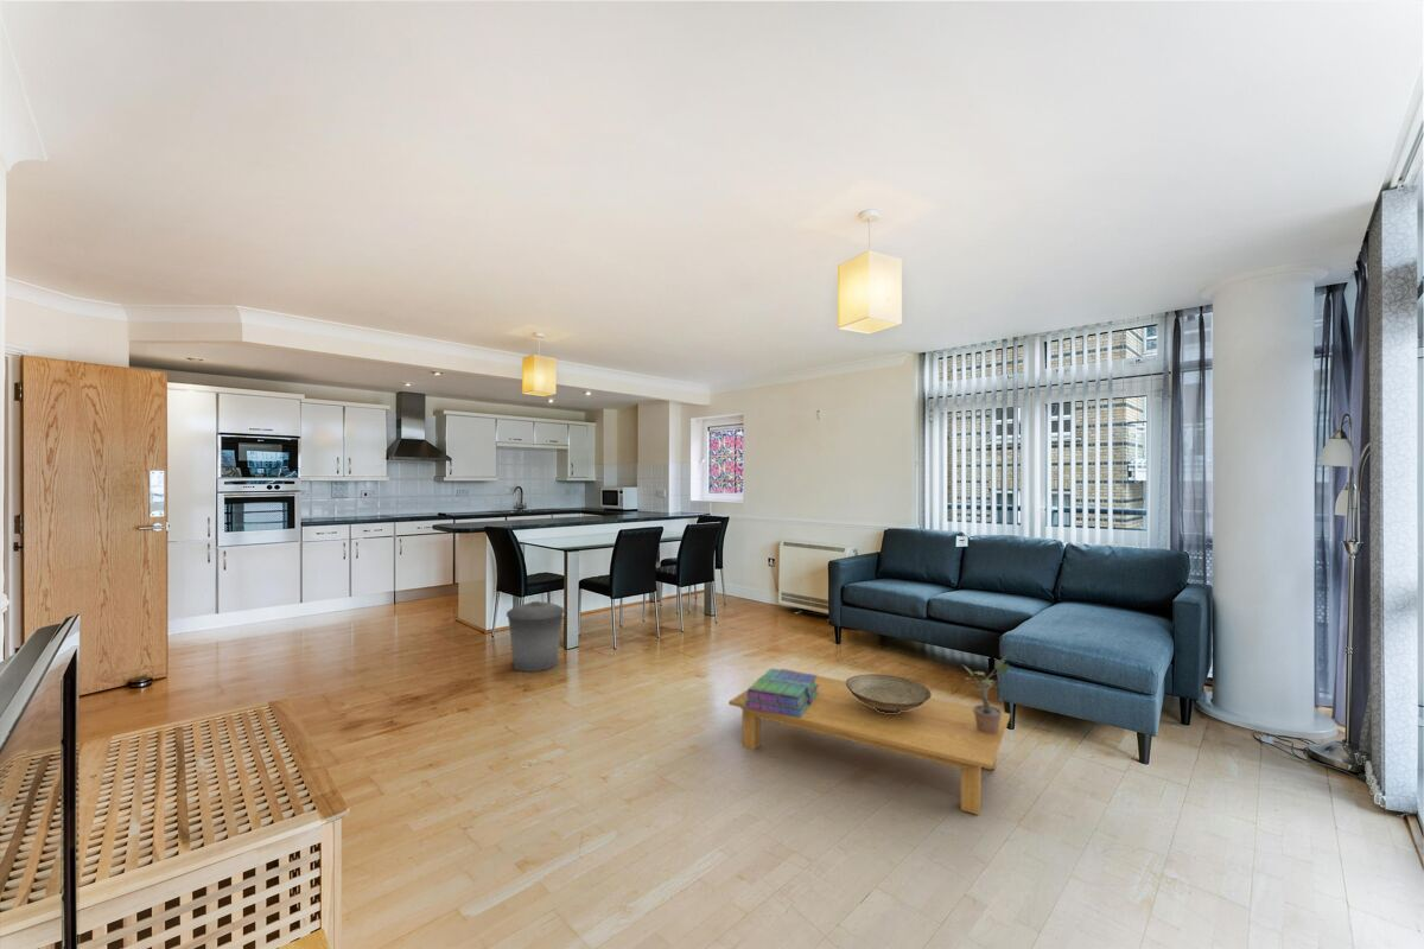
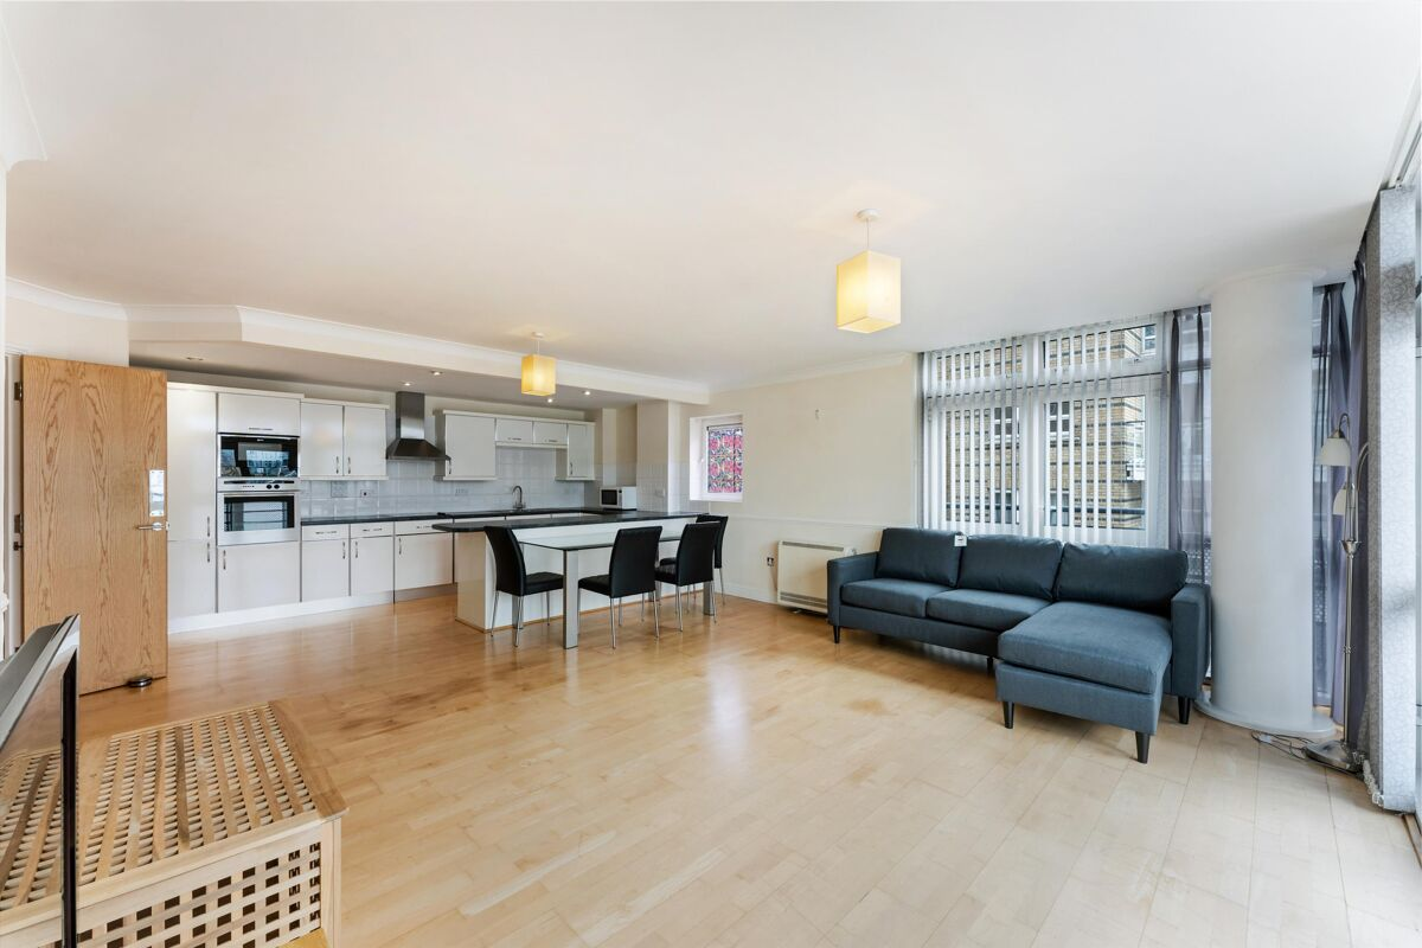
- stack of books (783, 689)
- potted plant (984, 690)
- coffee table (865, 731)
- decorative bowl (886, 696)
- trash can (535, 632)
